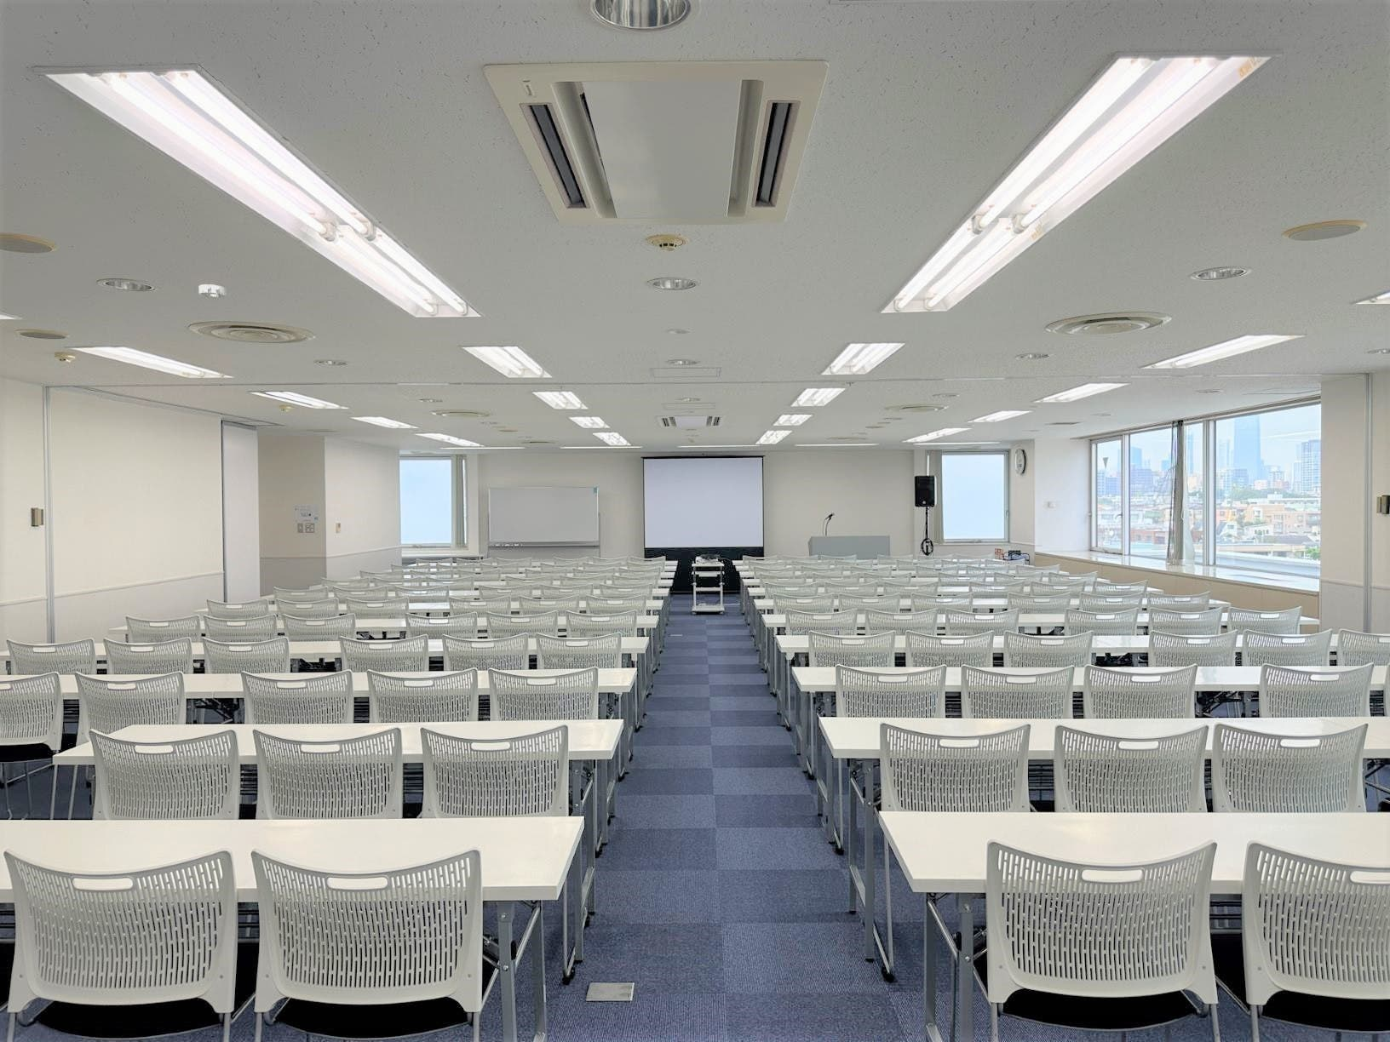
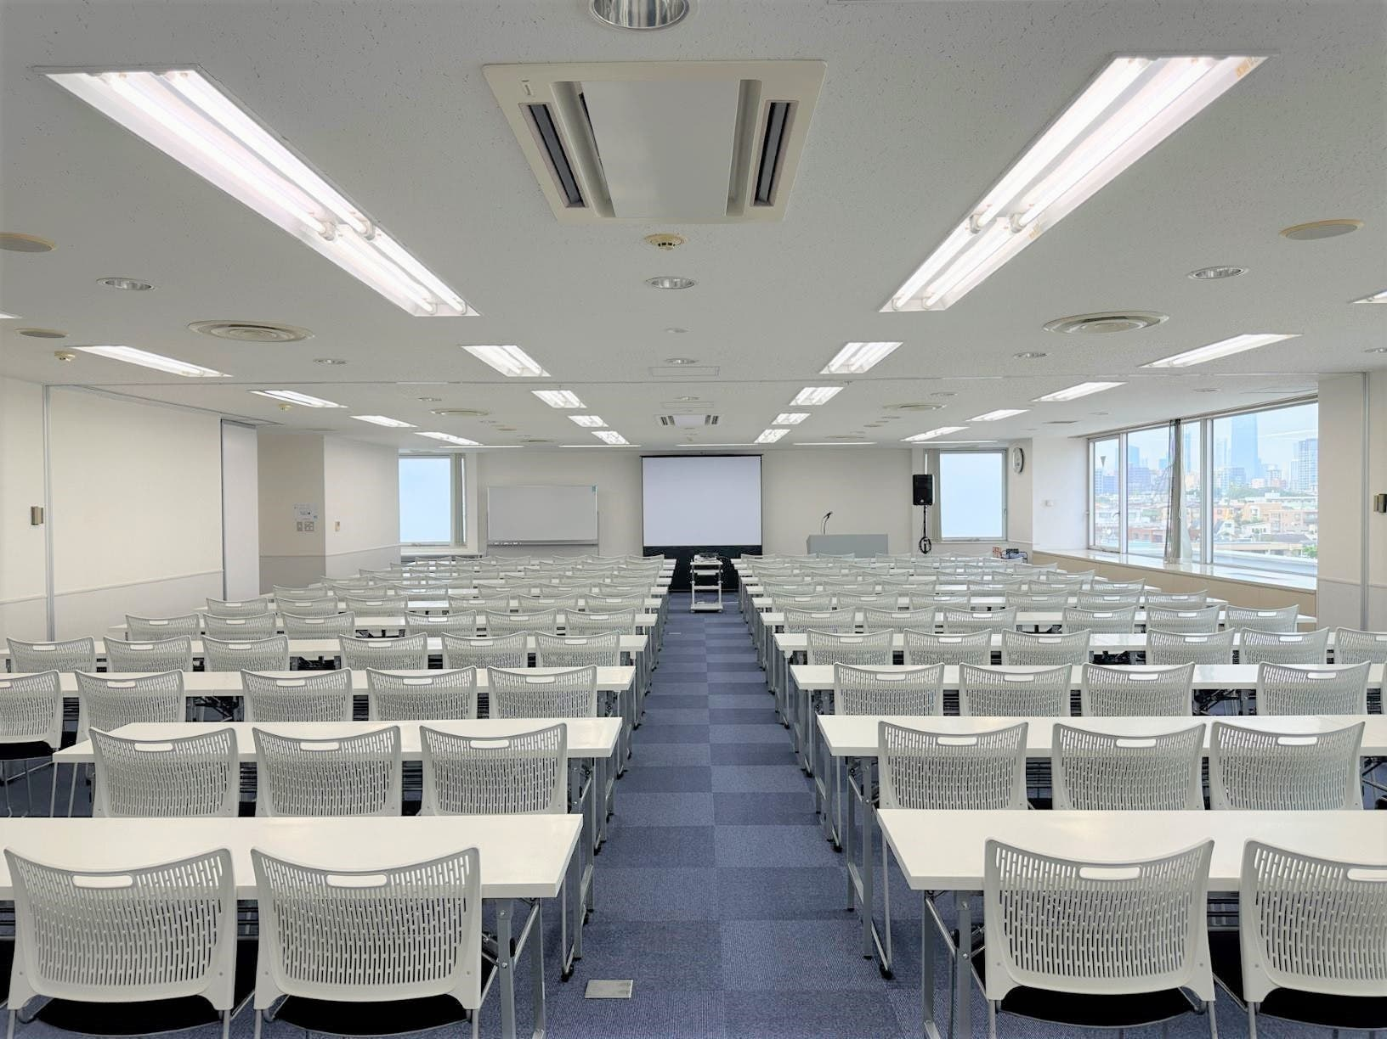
- smoke detector (212, 290)
